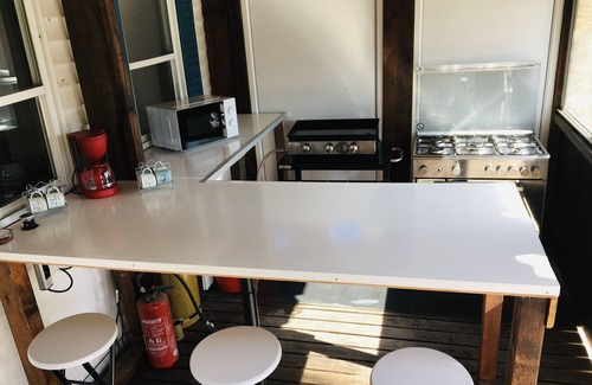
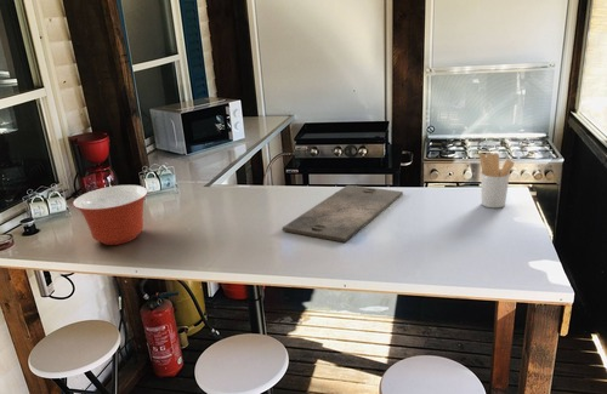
+ cutting board (346, 210)
+ utensil holder (492, 178)
+ mixing bowl (115, 217)
